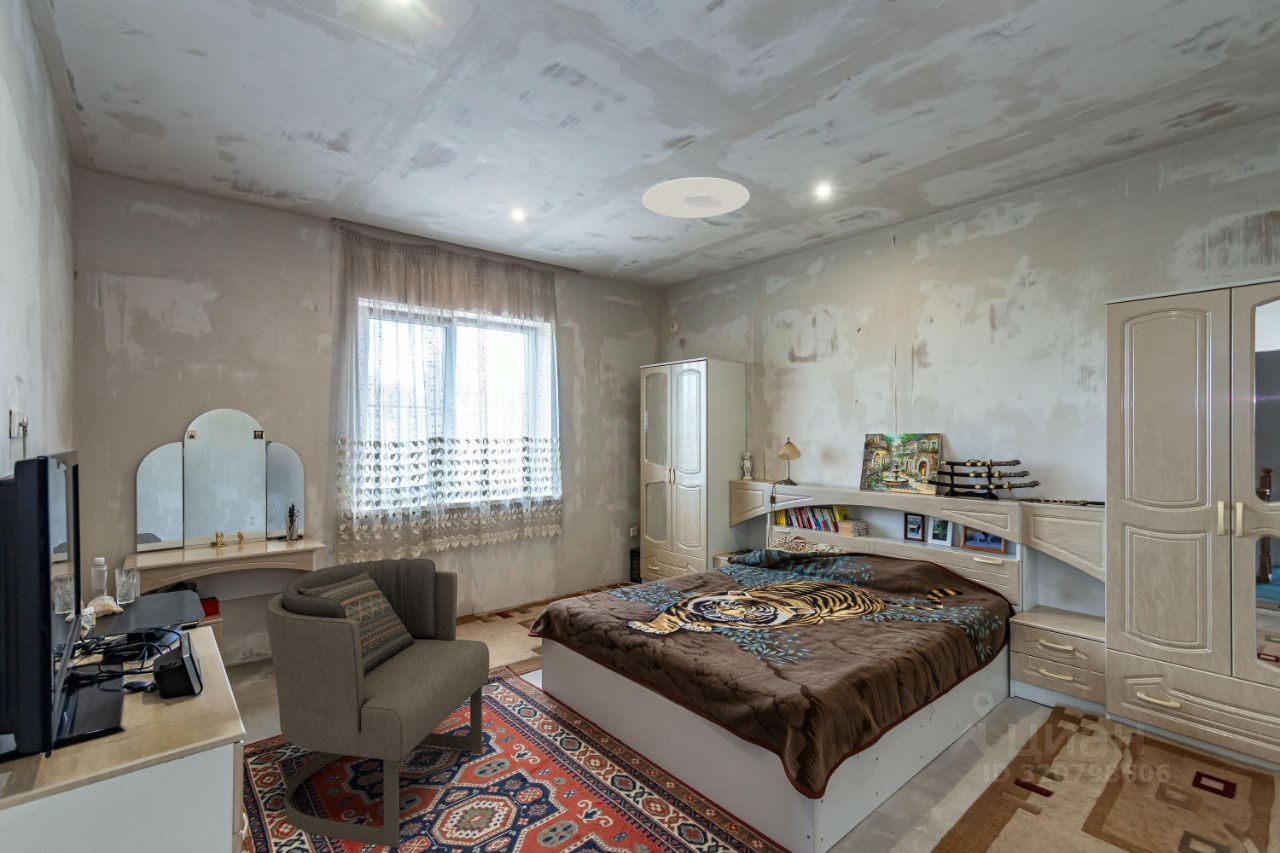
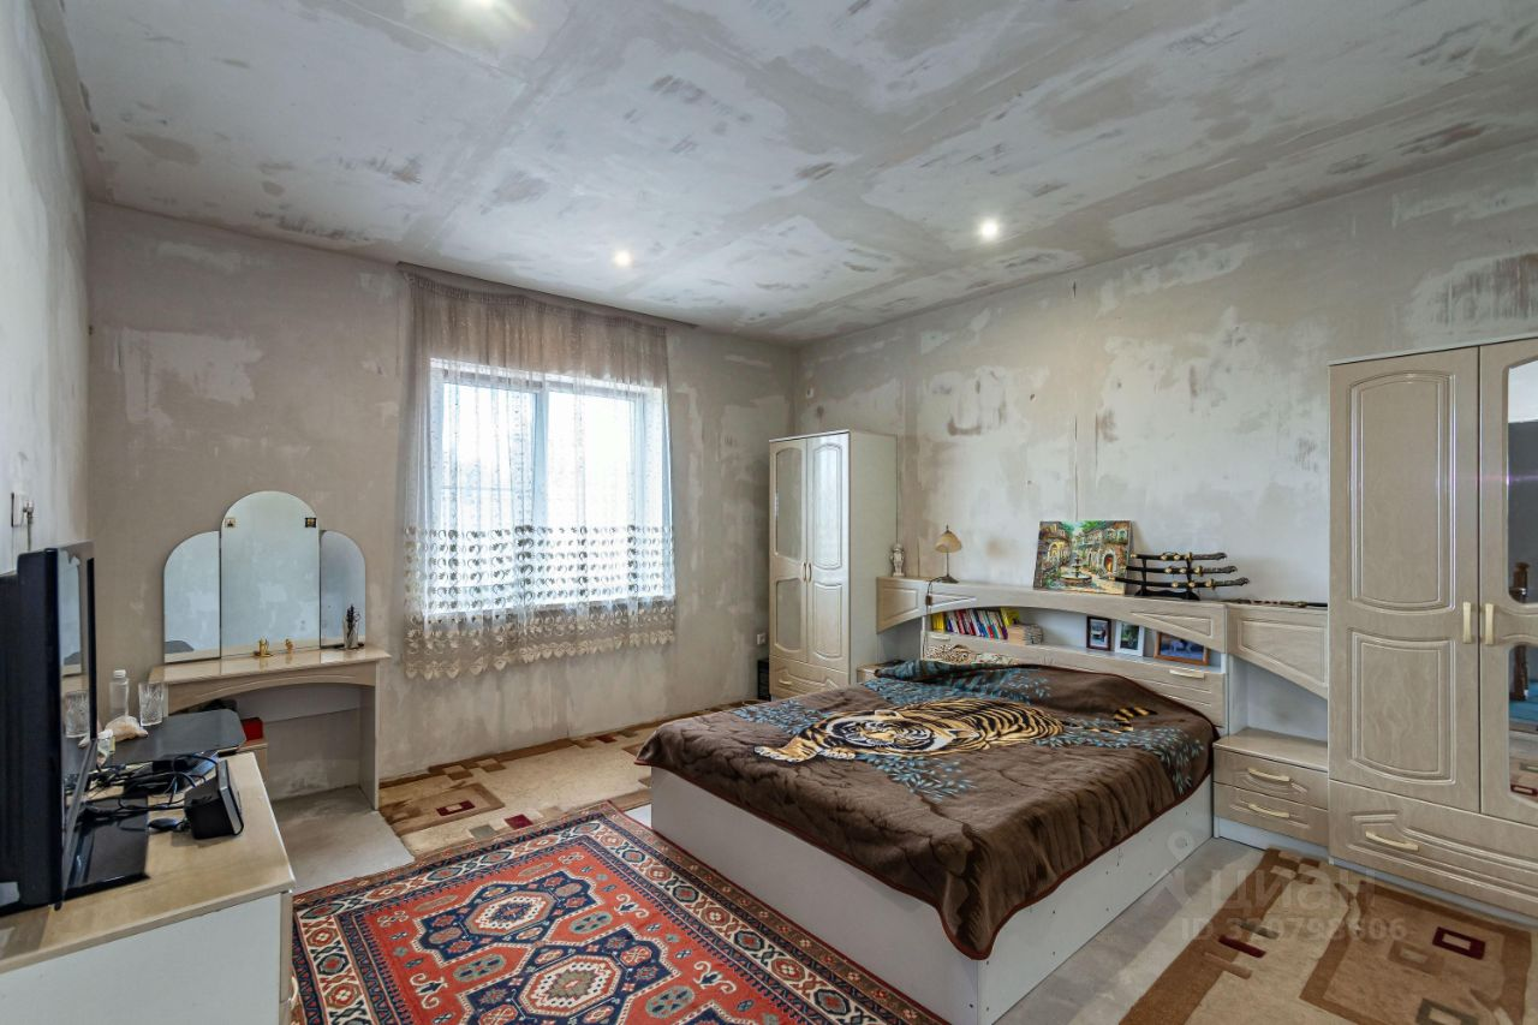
- ceiling light (695, 194)
- armchair (371, 679)
